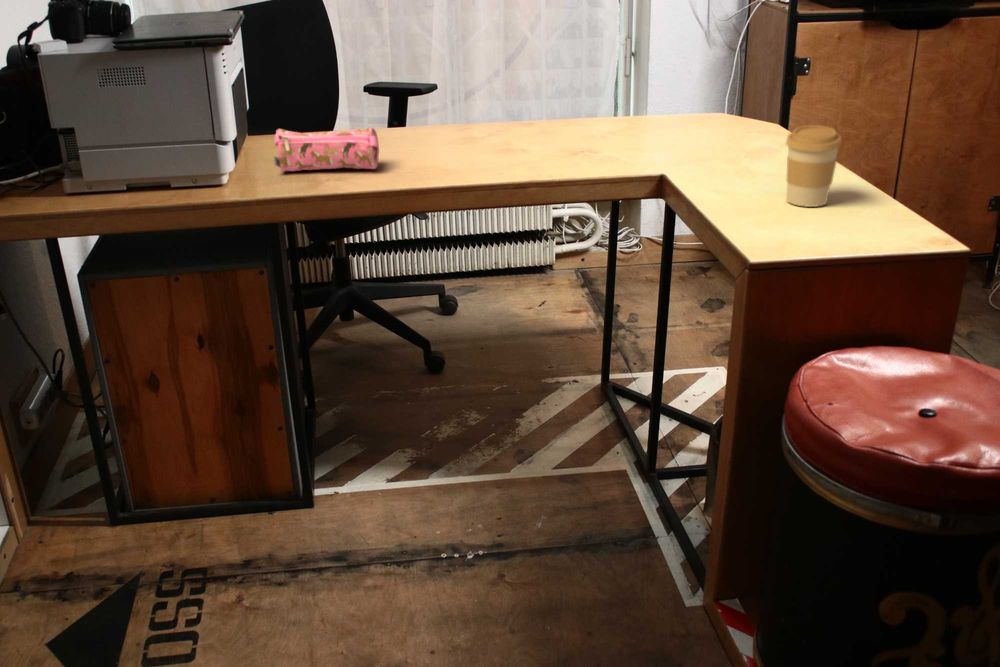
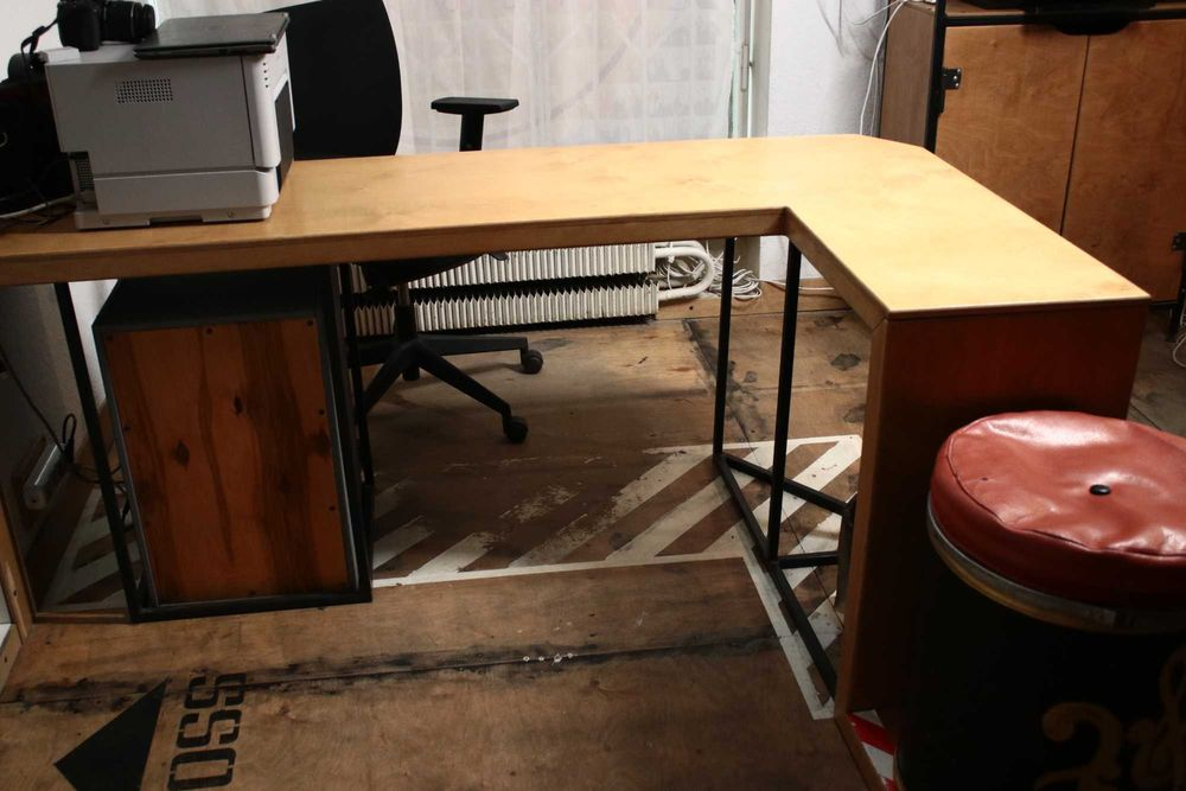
- pencil case (328, 149)
- coffee cup (810, 165)
